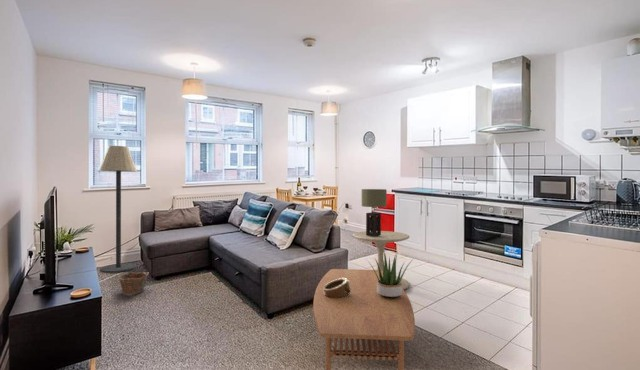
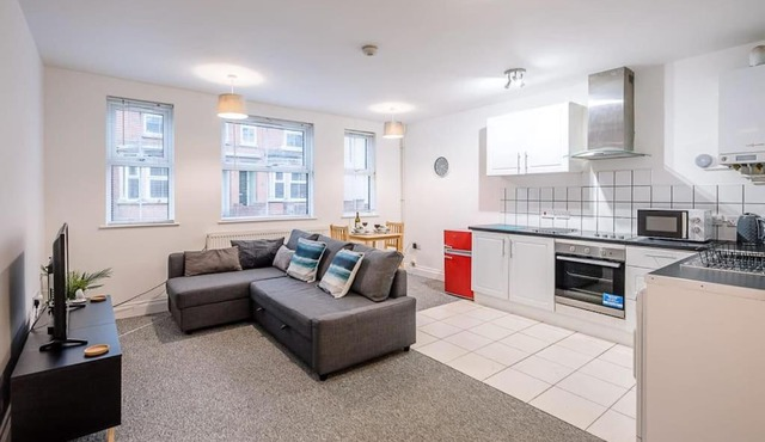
- side table (380, 259)
- potted plant (389, 273)
- clay pot (133, 279)
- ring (337, 286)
- floor lamp (118, 207)
- coffee table (360, 320)
- table lamp (373, 212)
